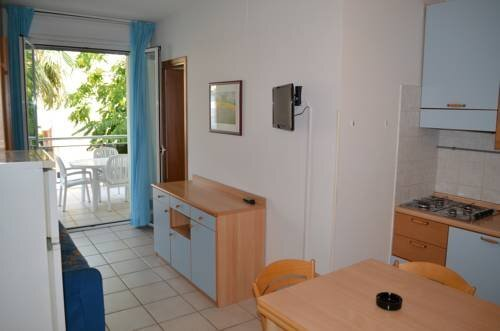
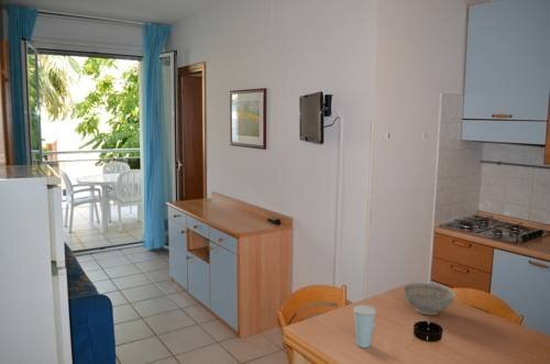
+ cup (364, 326)
+ decorative bowl (428, 300)
